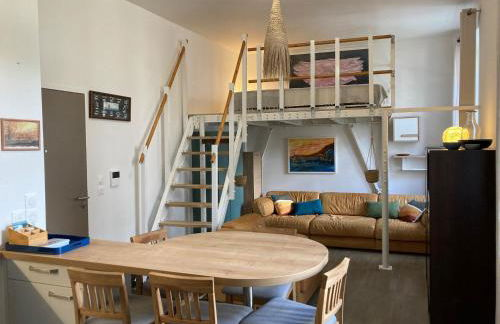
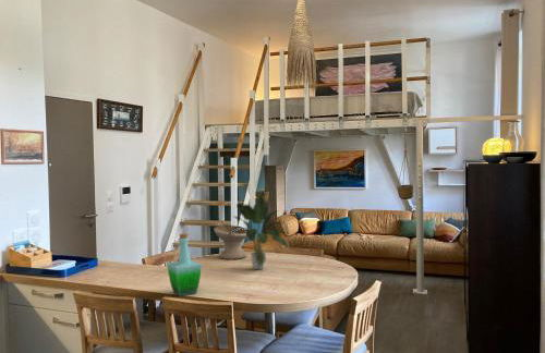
+ bowl (232, 242)
+ potted plant (255, 230)
+ bottle (183, 263)
